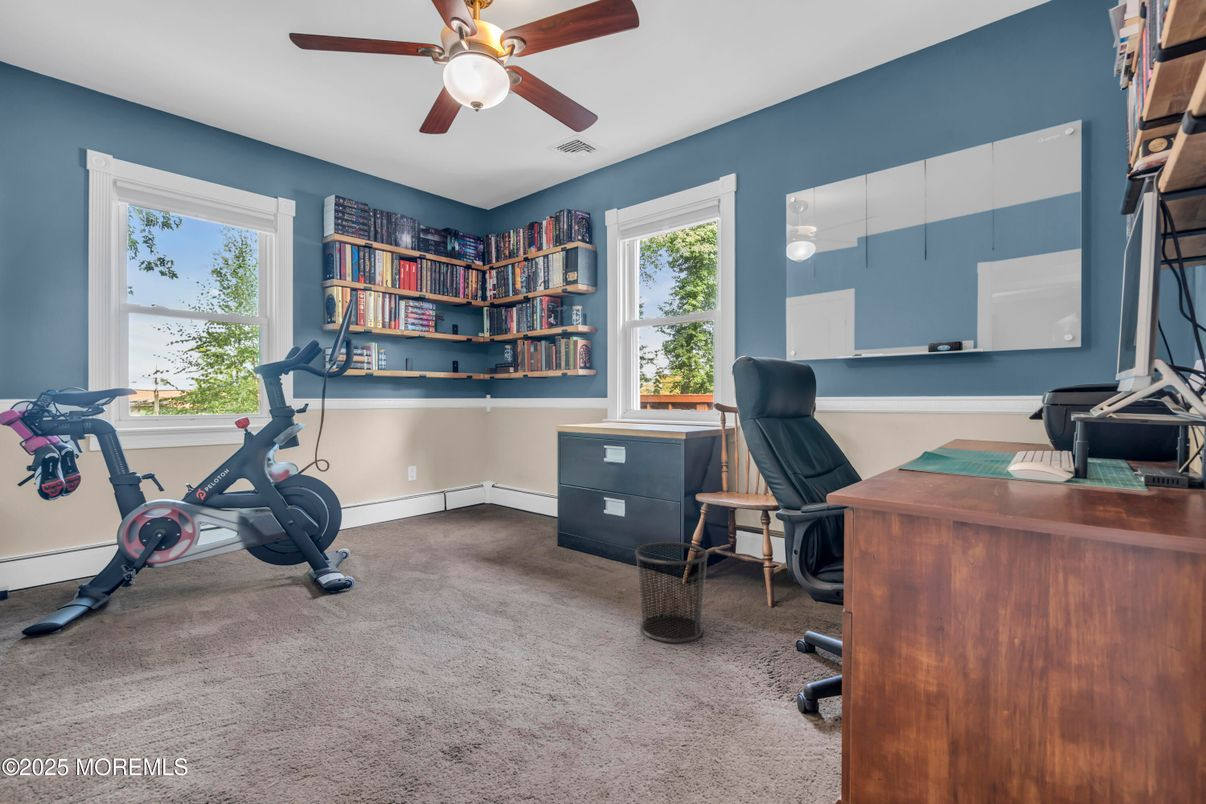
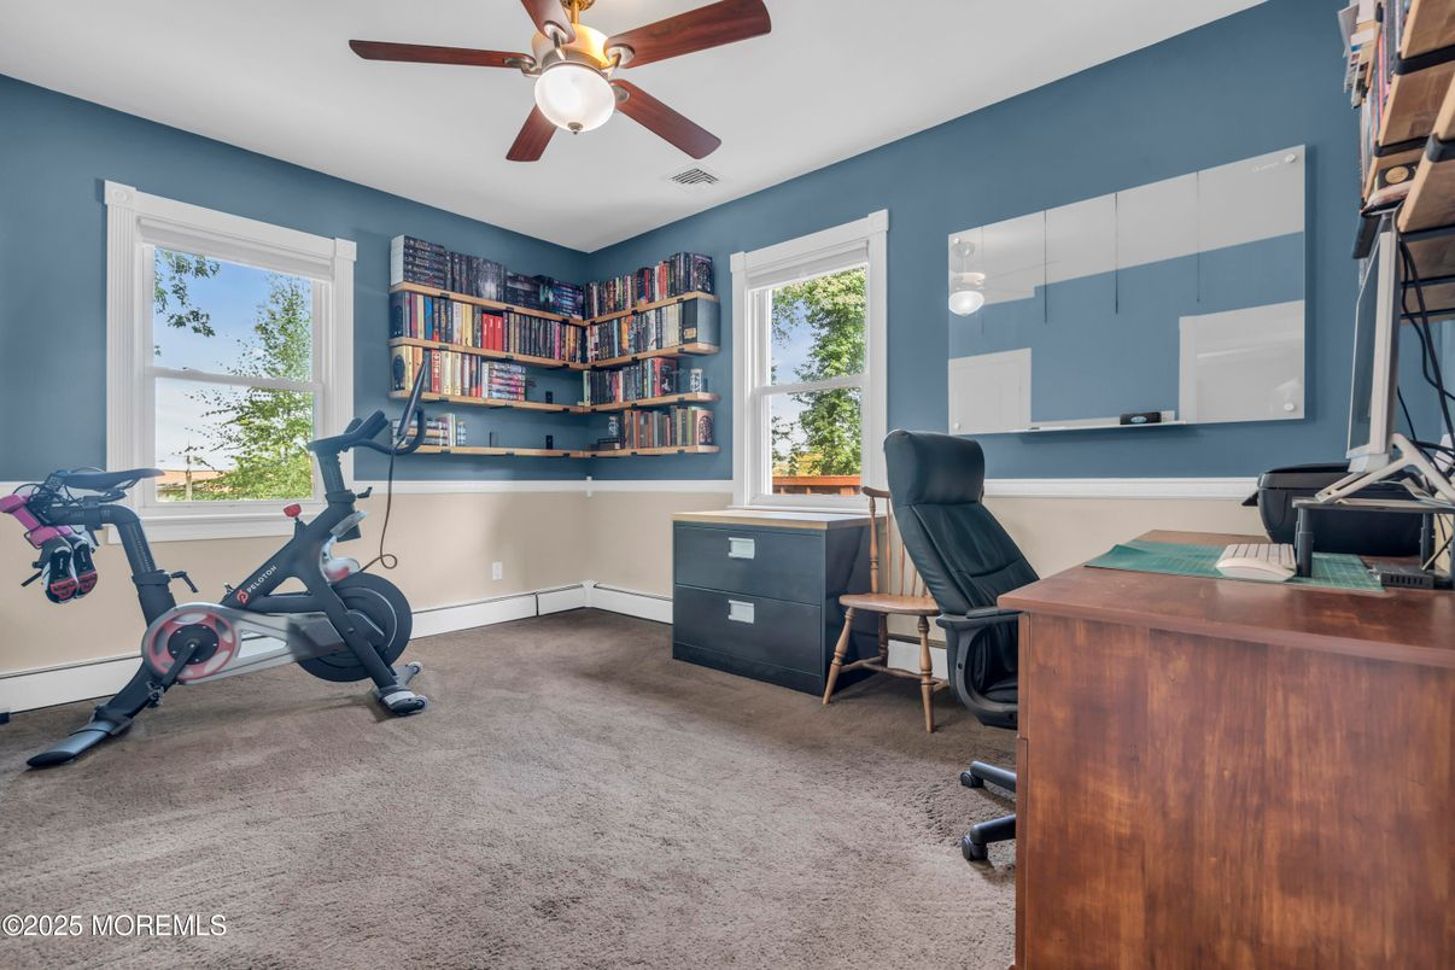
- waste bin (671, 590)
